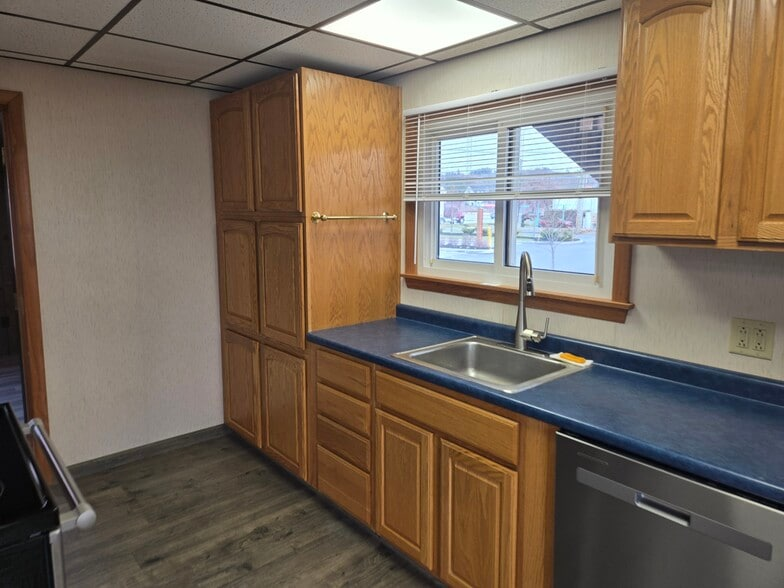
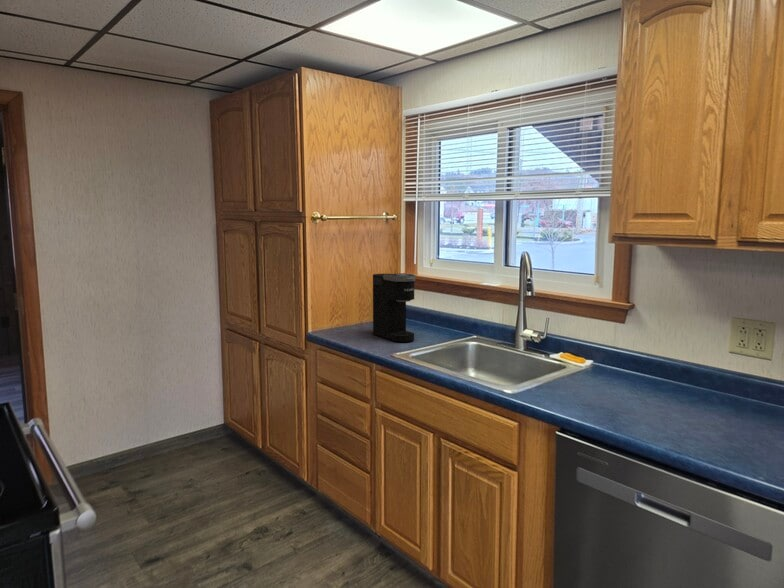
+ coffee maker (393, 305)
